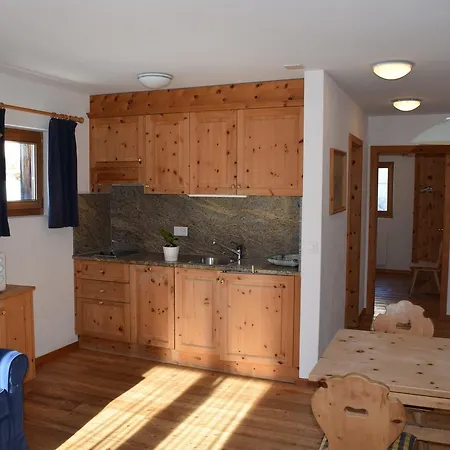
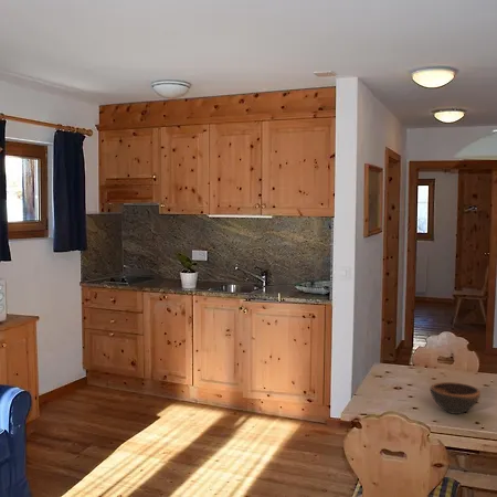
+ bowl (454, 400)
